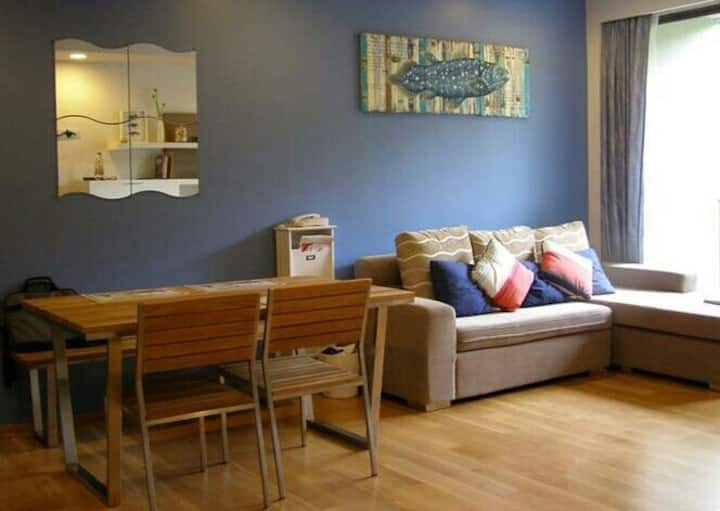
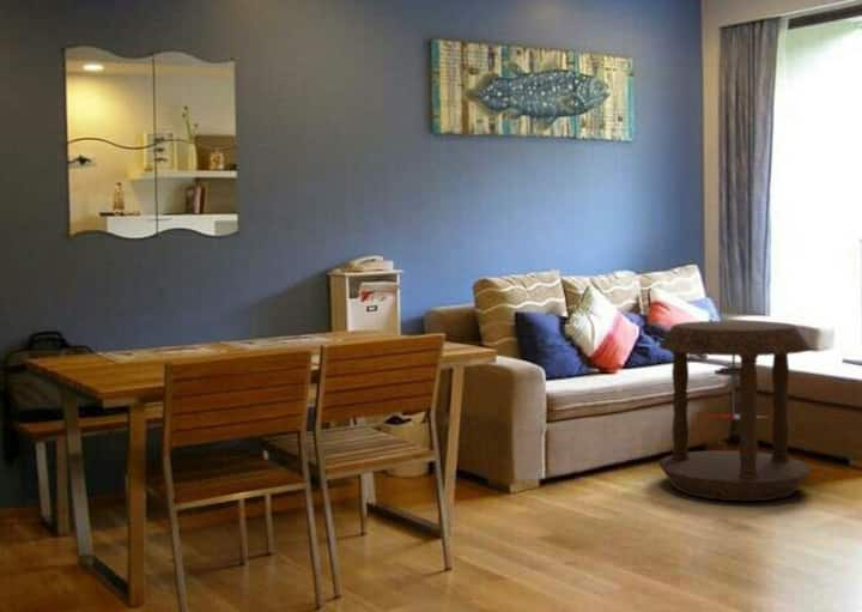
+ side table (733, 406)
